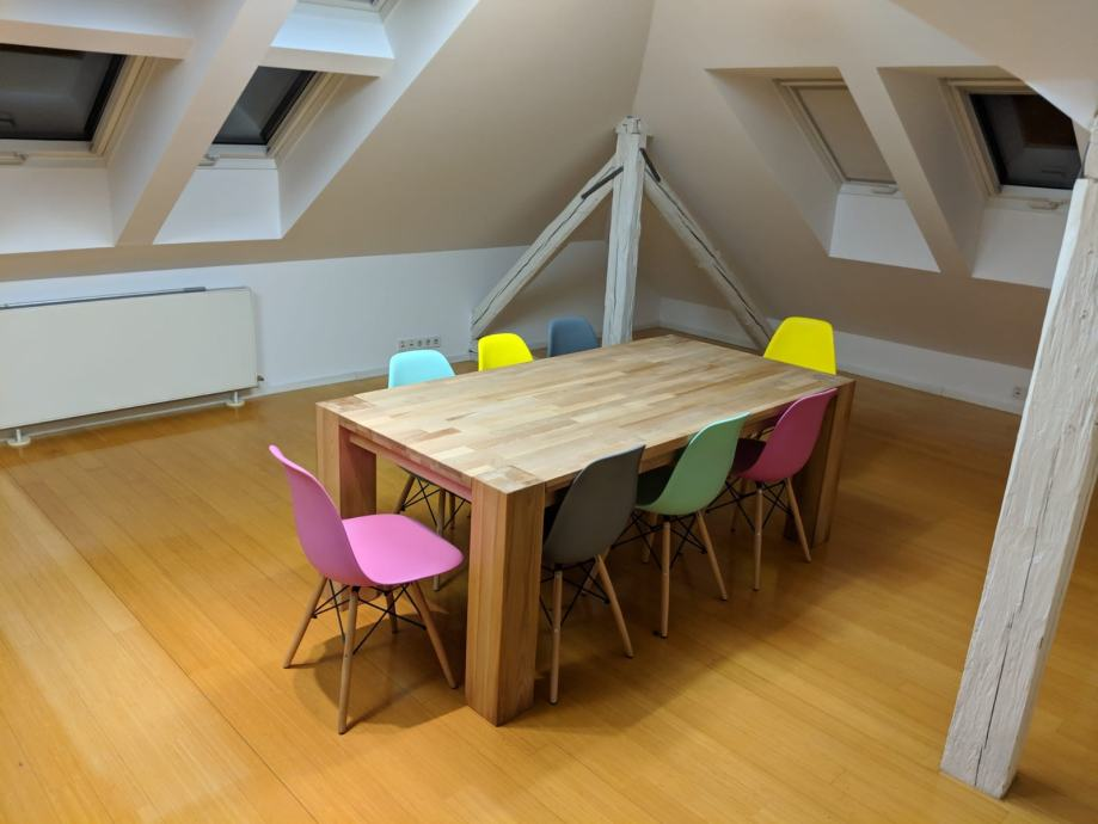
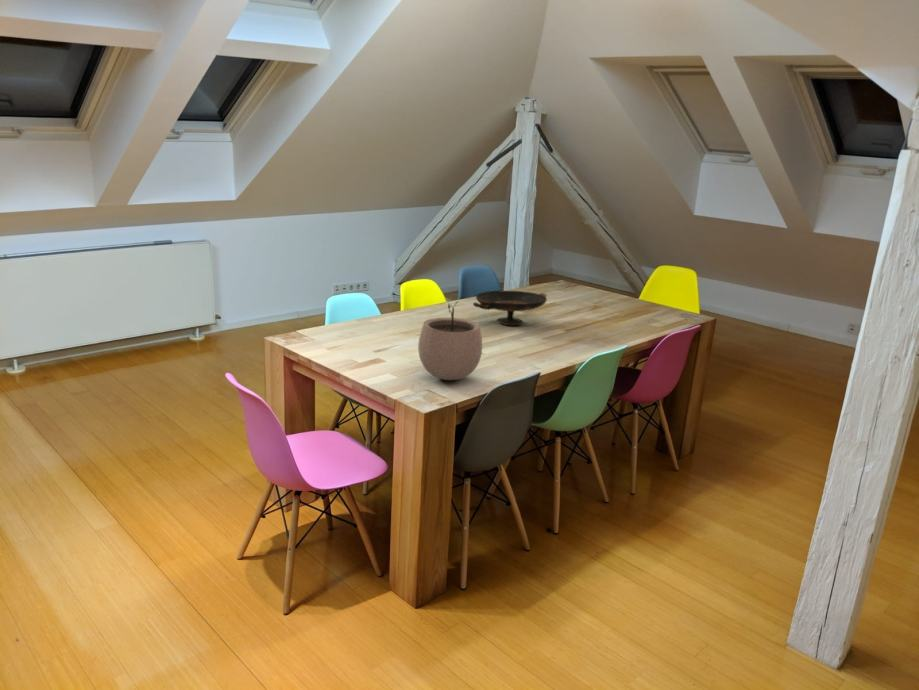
+ decorative bowl (510, 308)
+ plant pot (450, 339)
